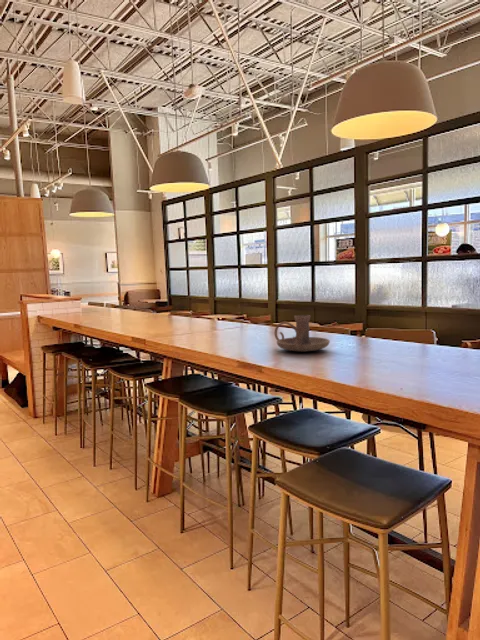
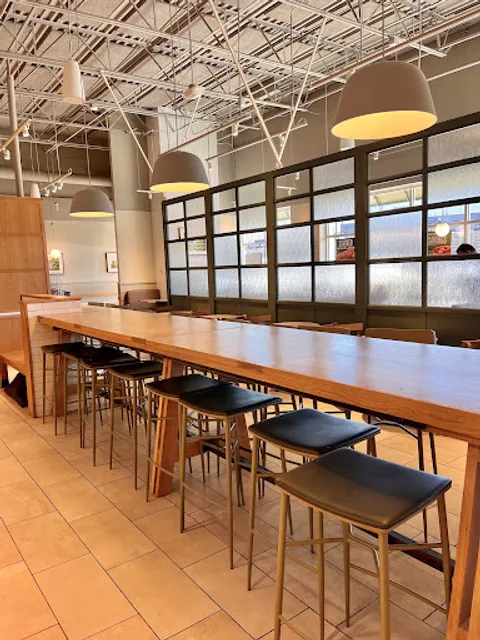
- candle holder (298, 332)
